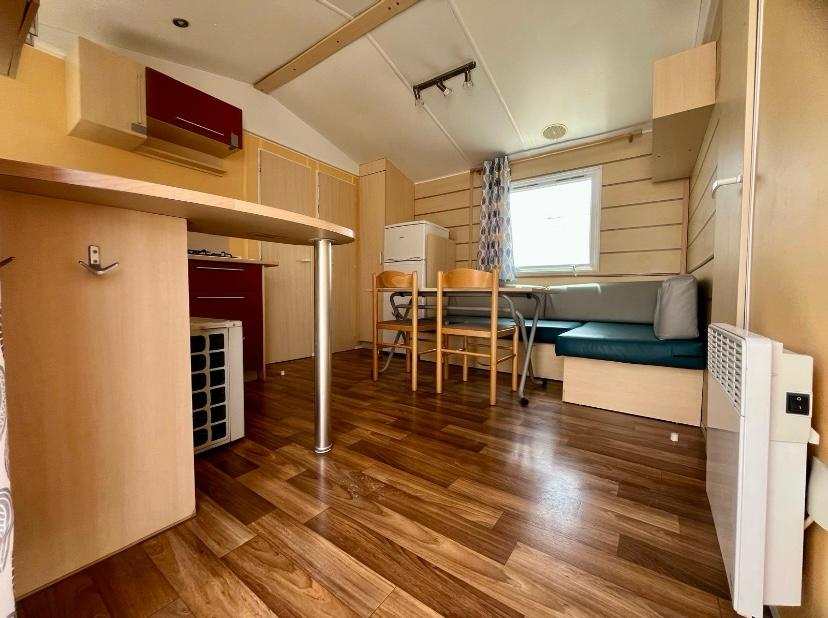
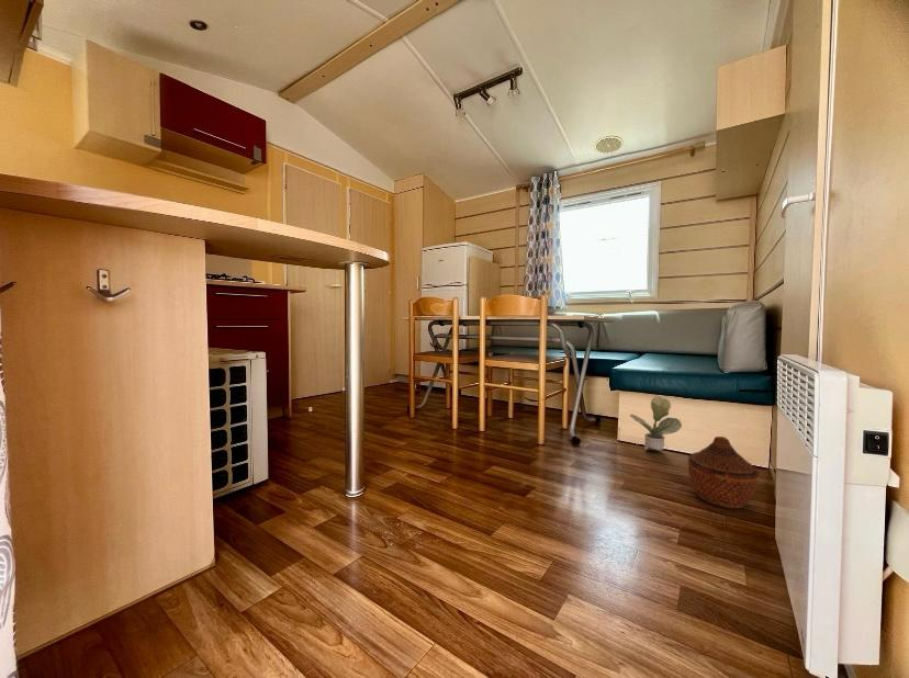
+ potted plant (653, 426)
+ woven basket (721, 468)
